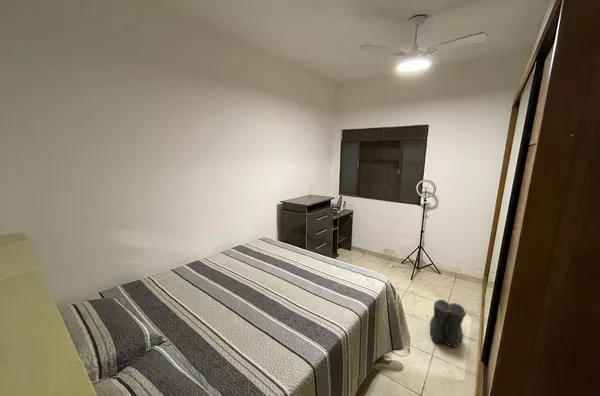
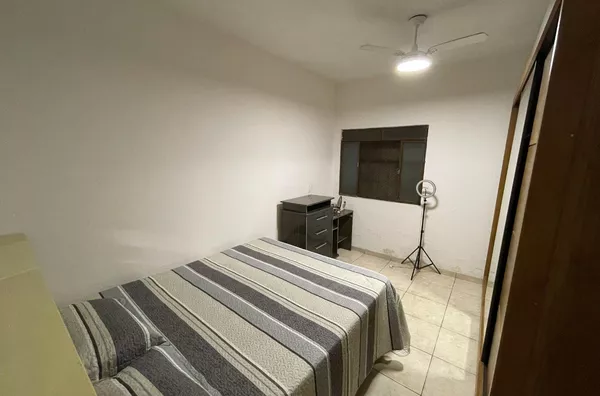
- boots (447, 317)
